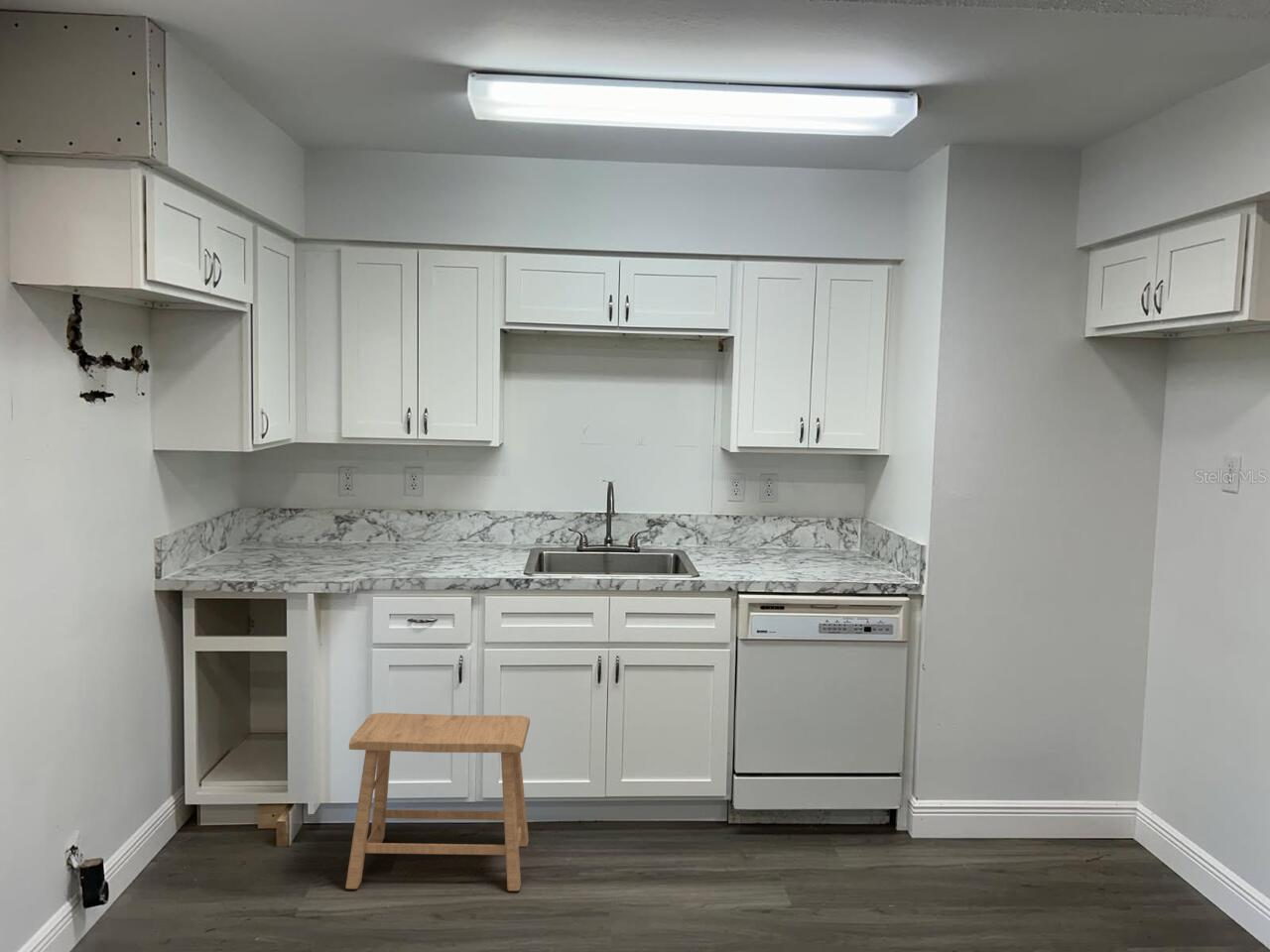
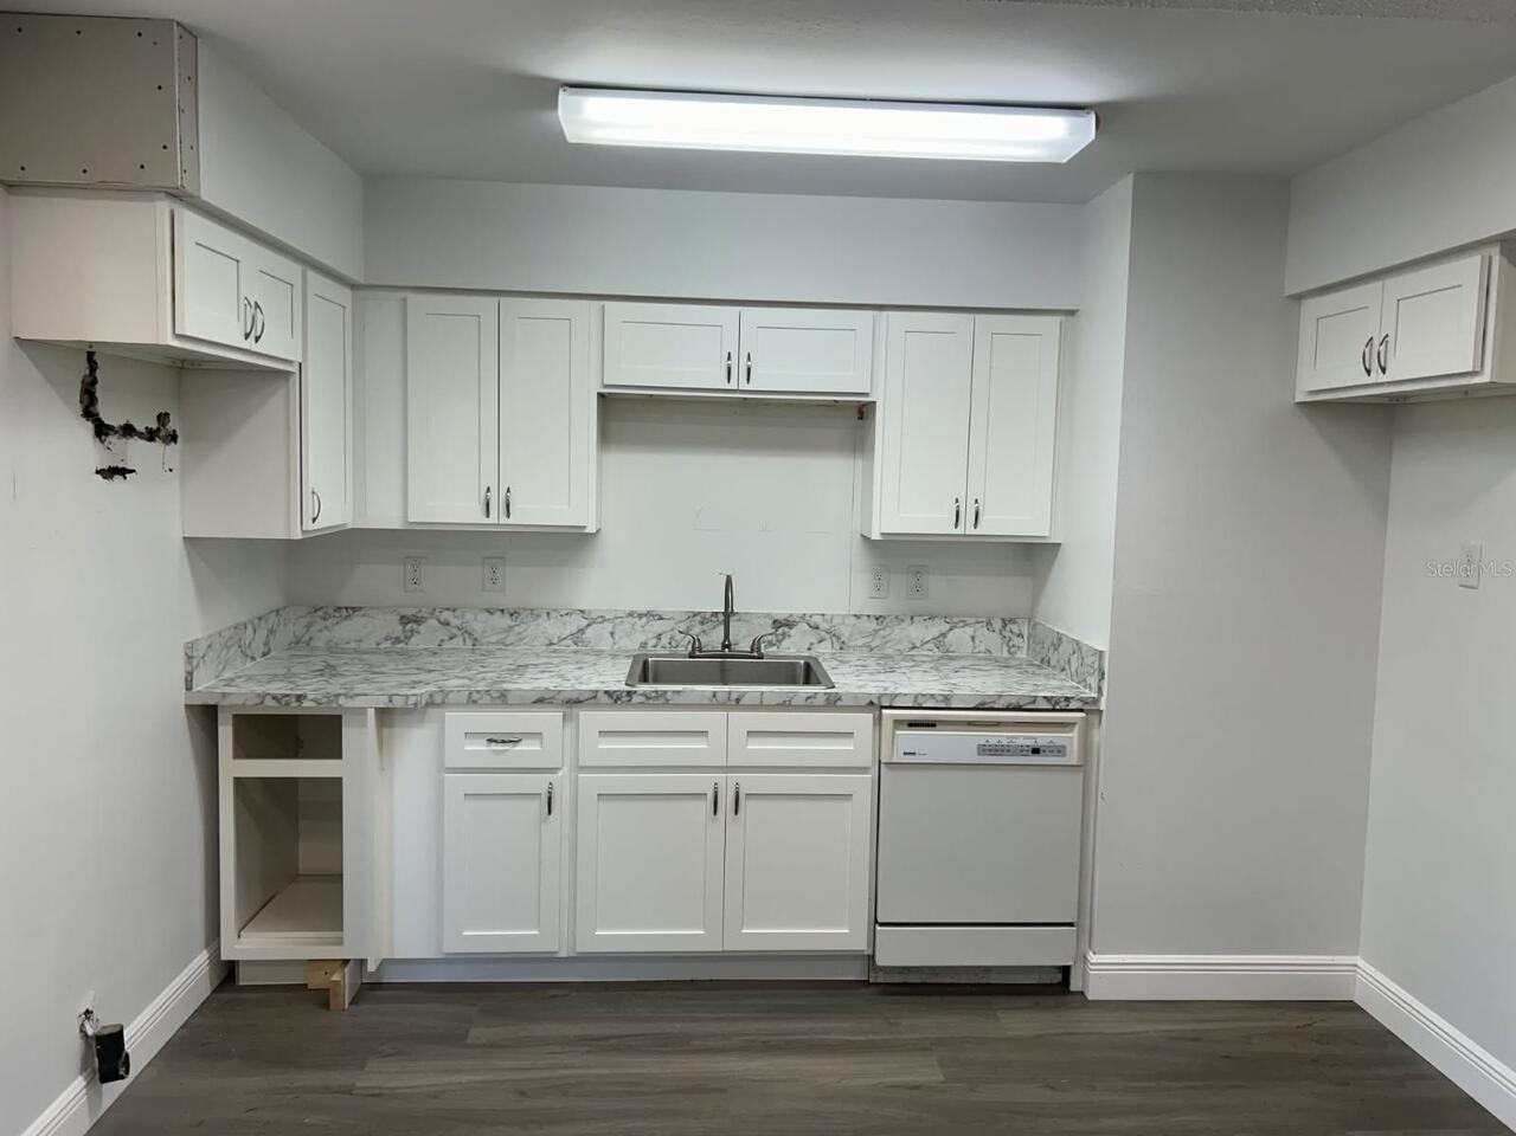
- stool (443, 810)
